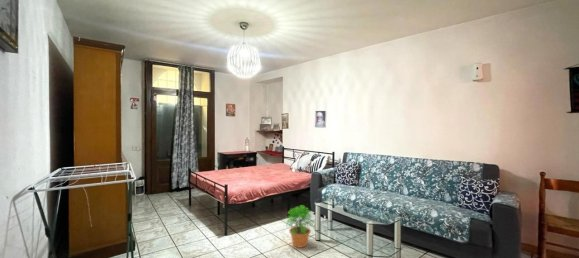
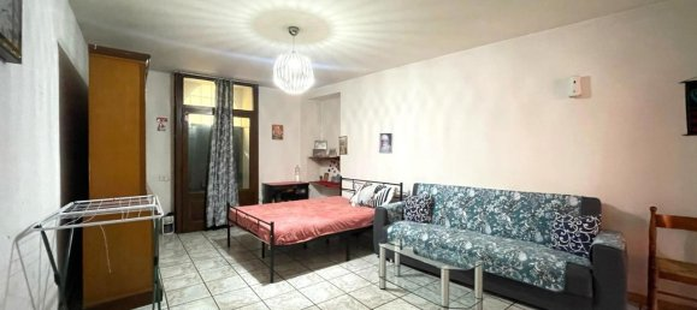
- potted plant (299, 224)
